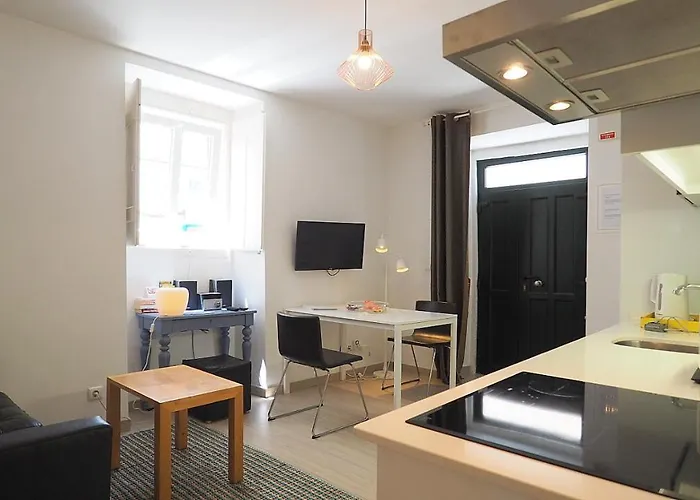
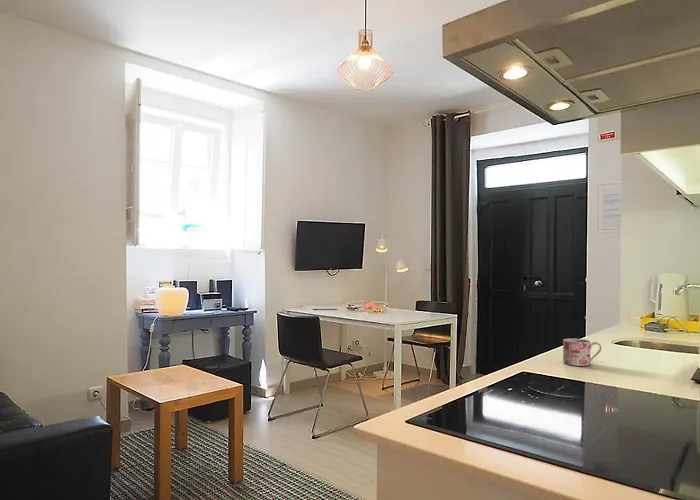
+ mug (581, 352)
